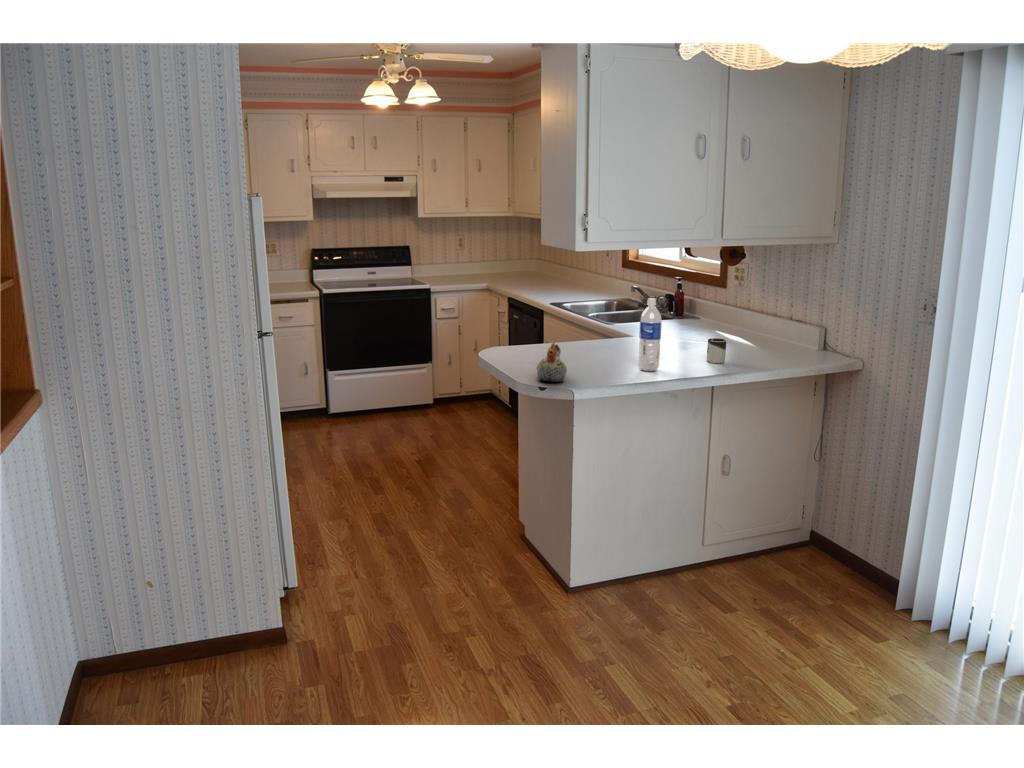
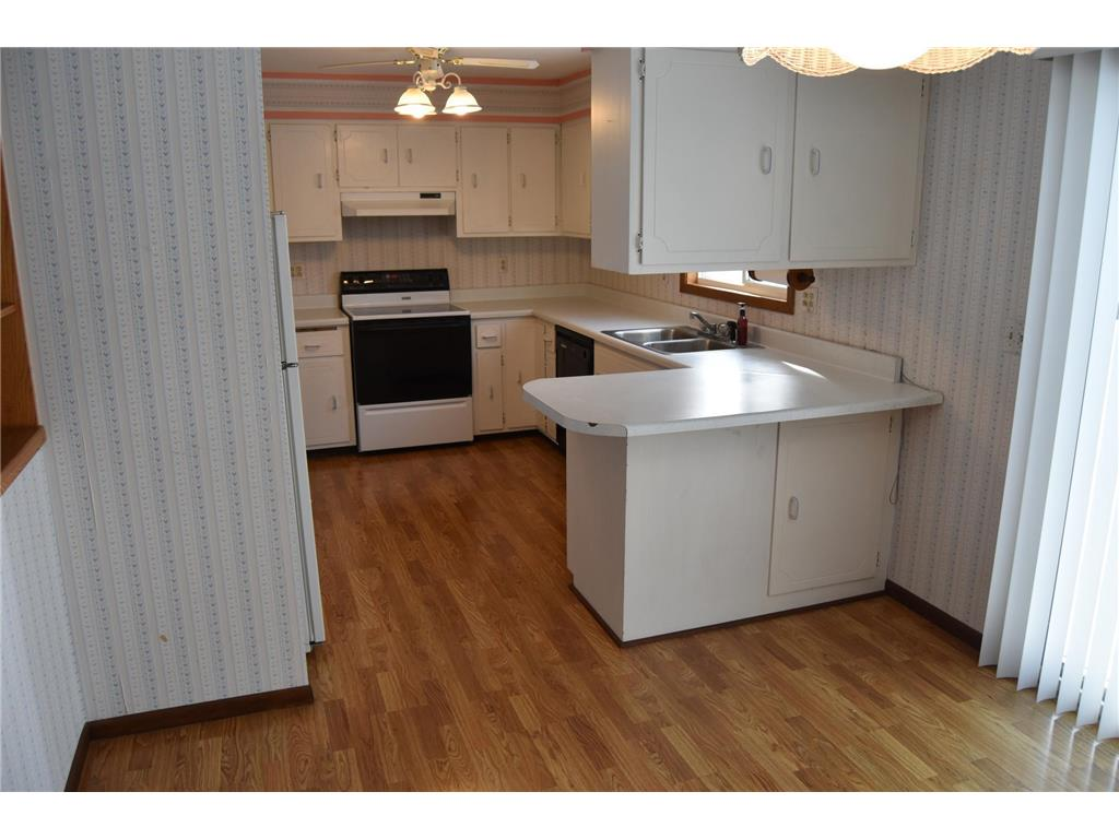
- chicken figurine (551, 359)
- cup (715, 350)
- water bottle (650, 334)
